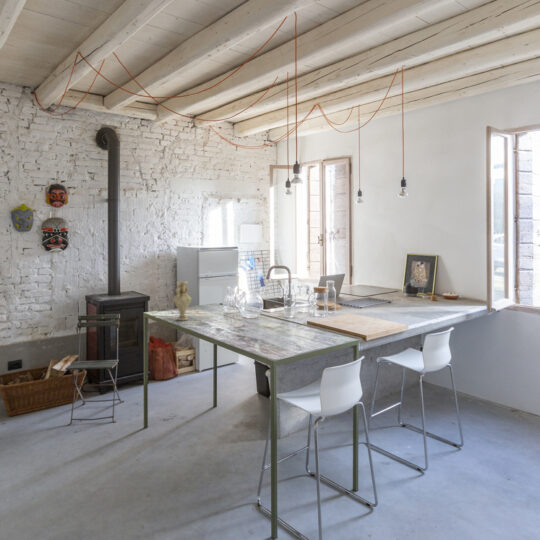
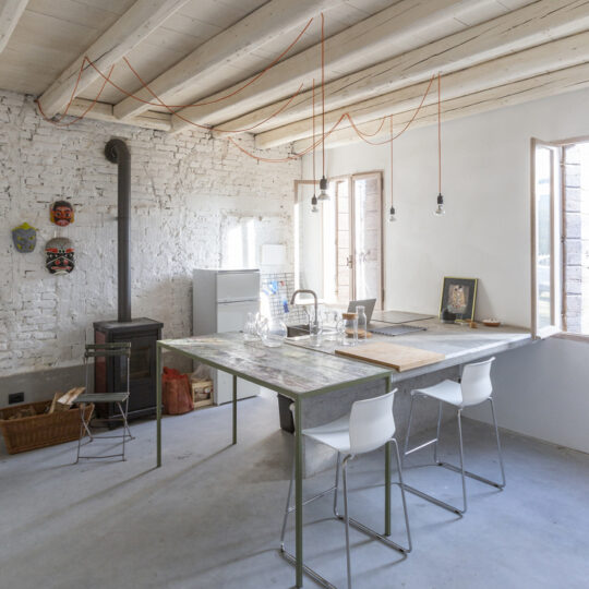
- vase (182, 300)
